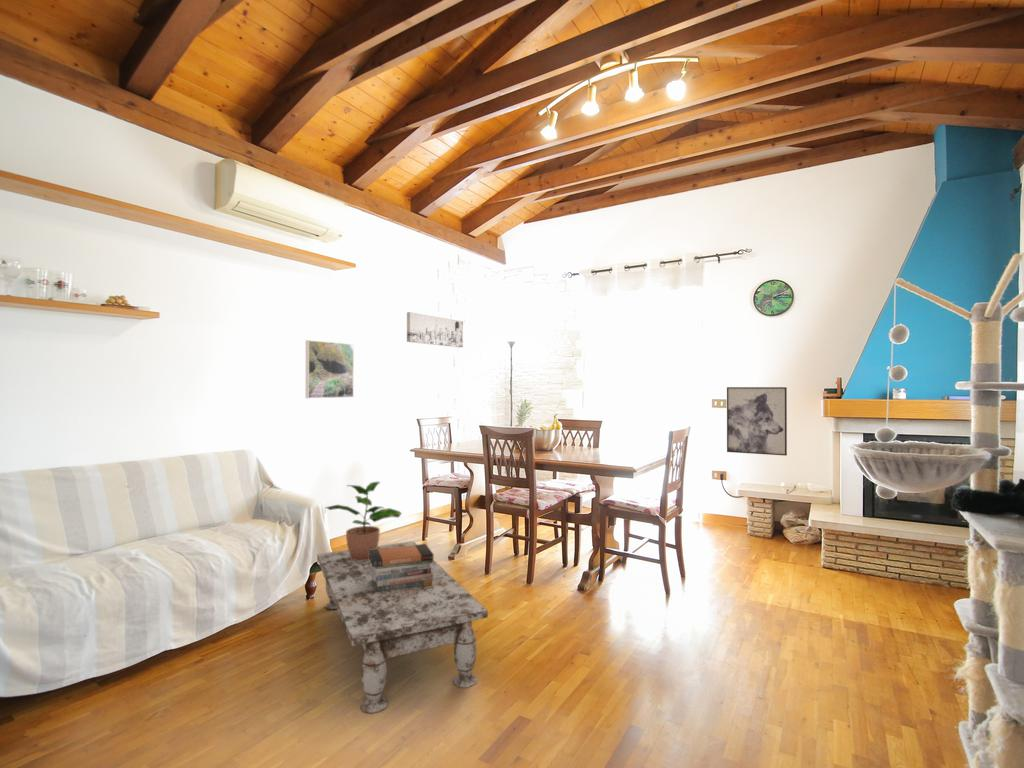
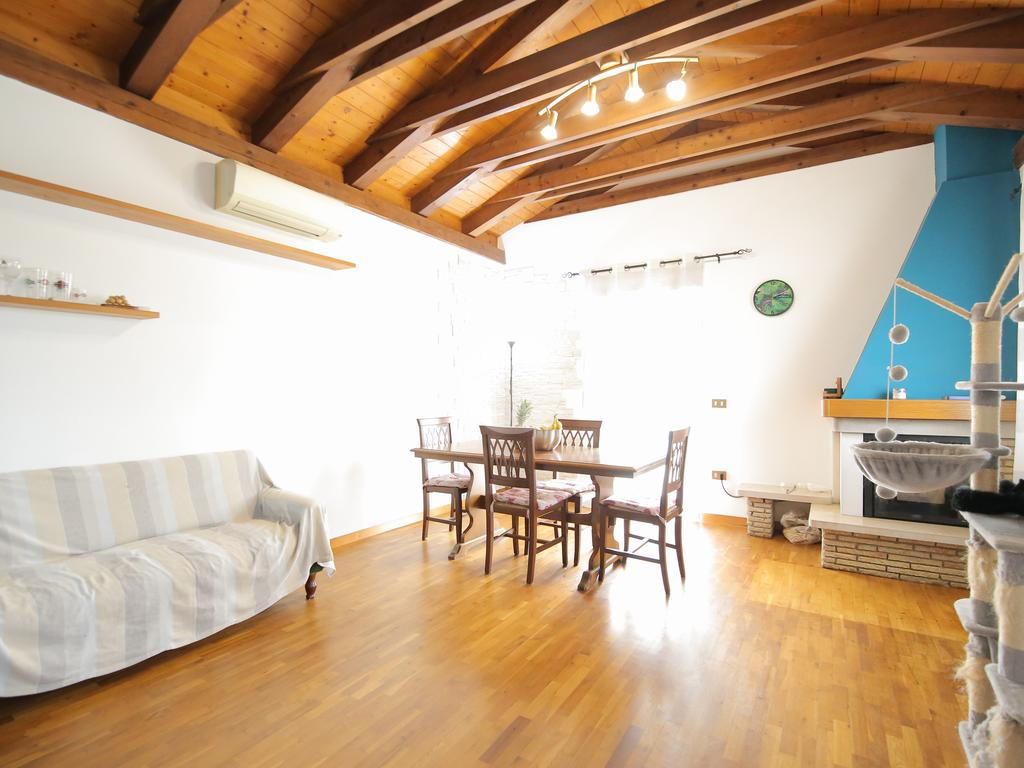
- book stack (400, 566)
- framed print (330, 370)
- wall art (756, 420)
- coffee table (390, 608)
- wall art (436, 330)
- potted plant (363, 517)
